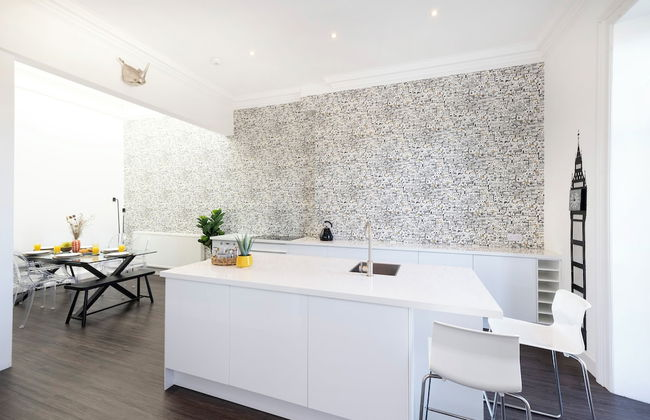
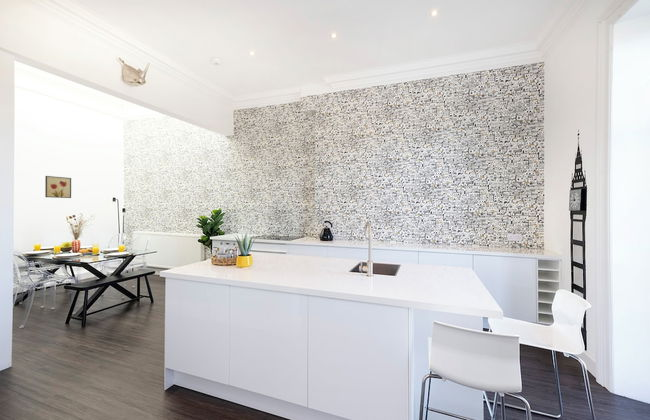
+ wall art (58, 187)
